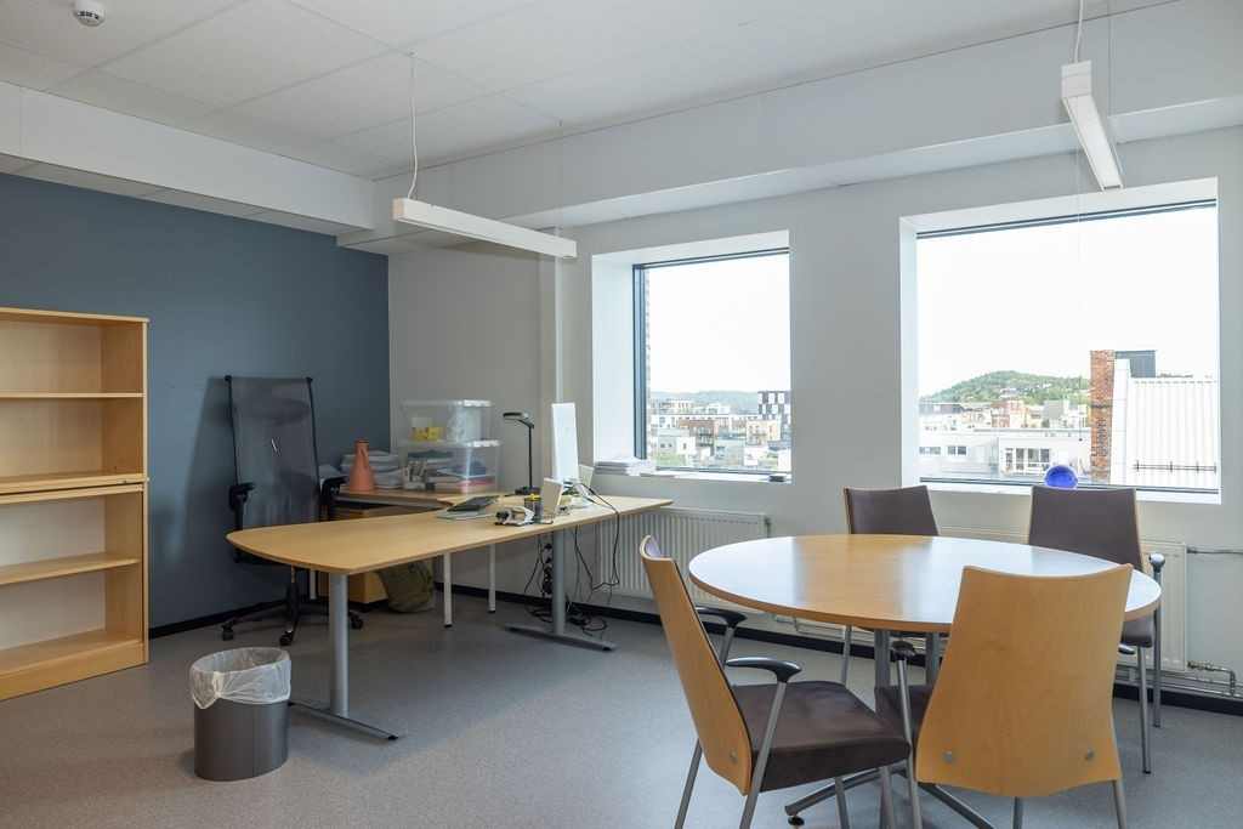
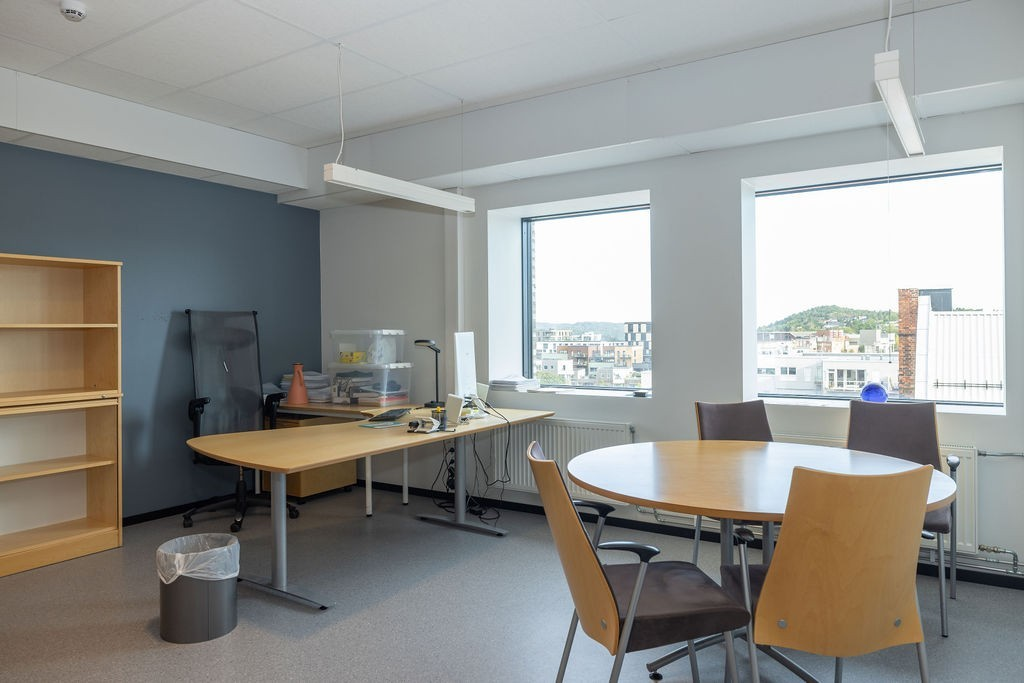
- backpack (405, 573)
